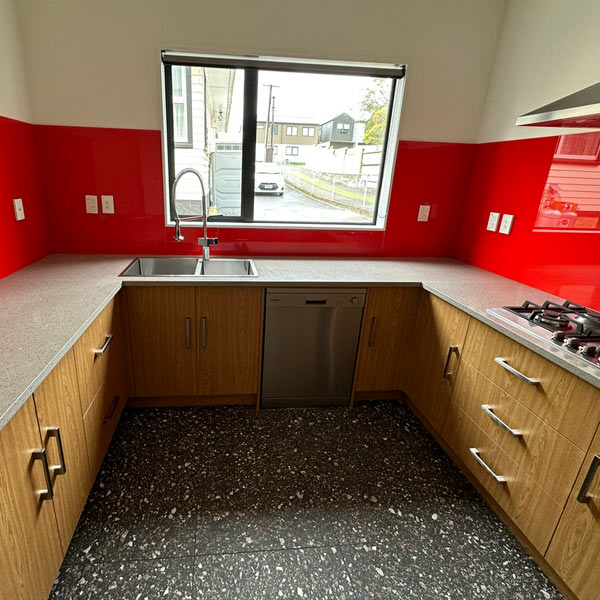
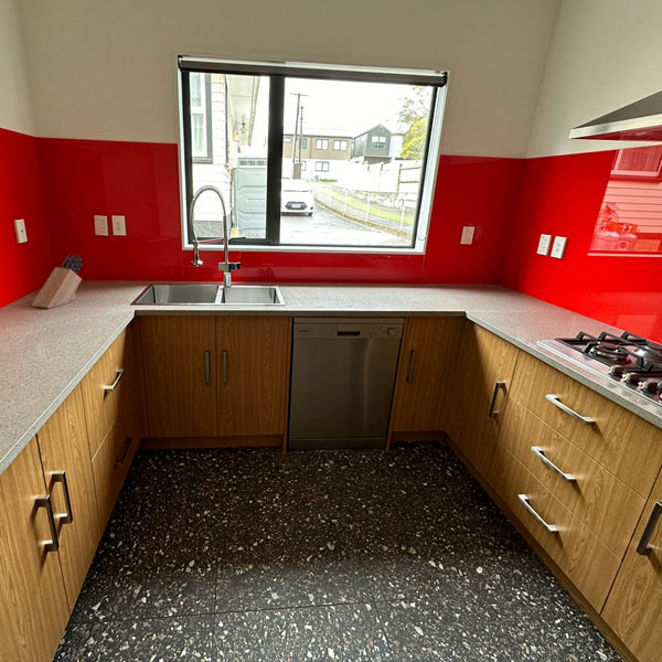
+ knife block (60, 279)
